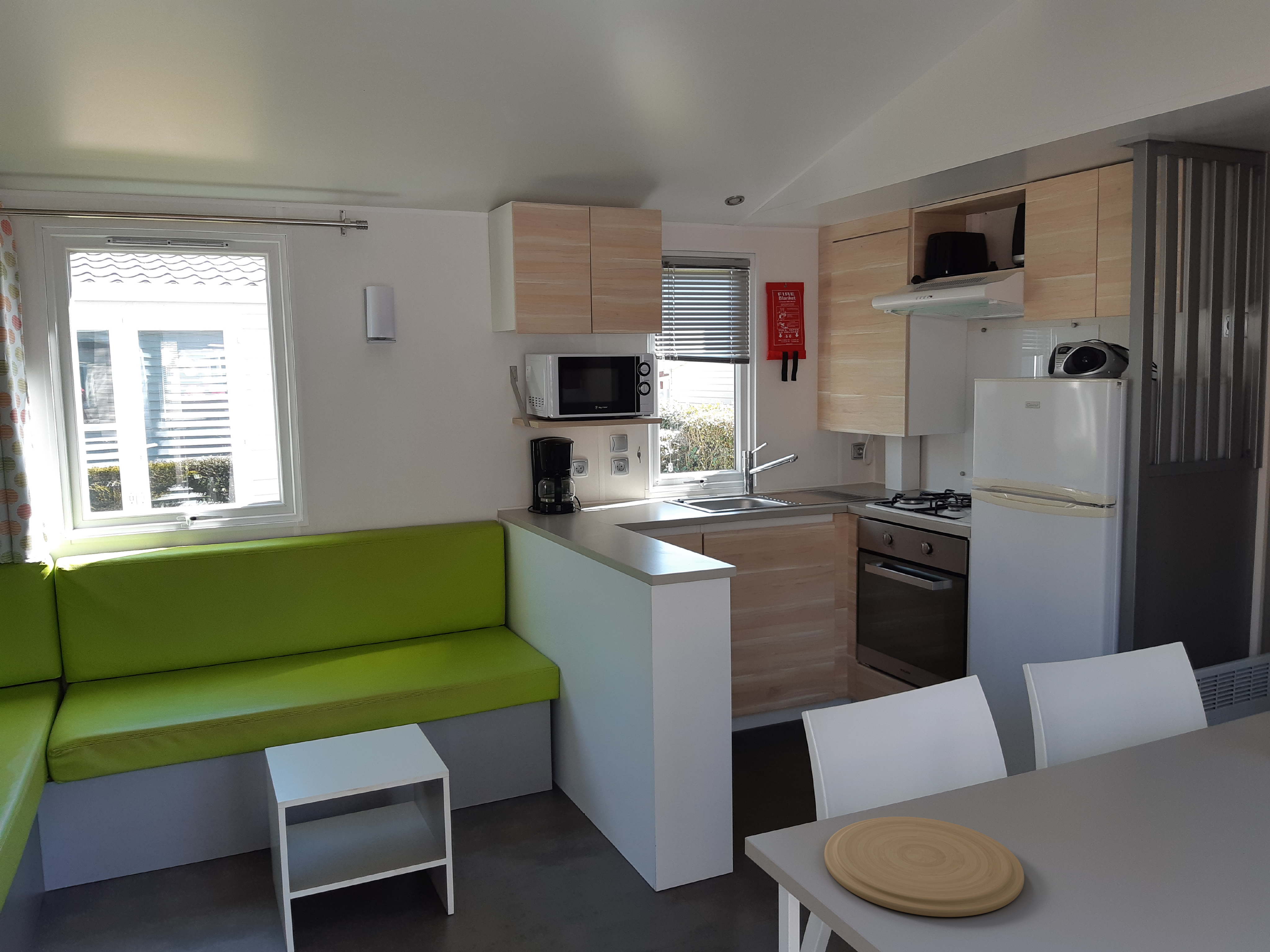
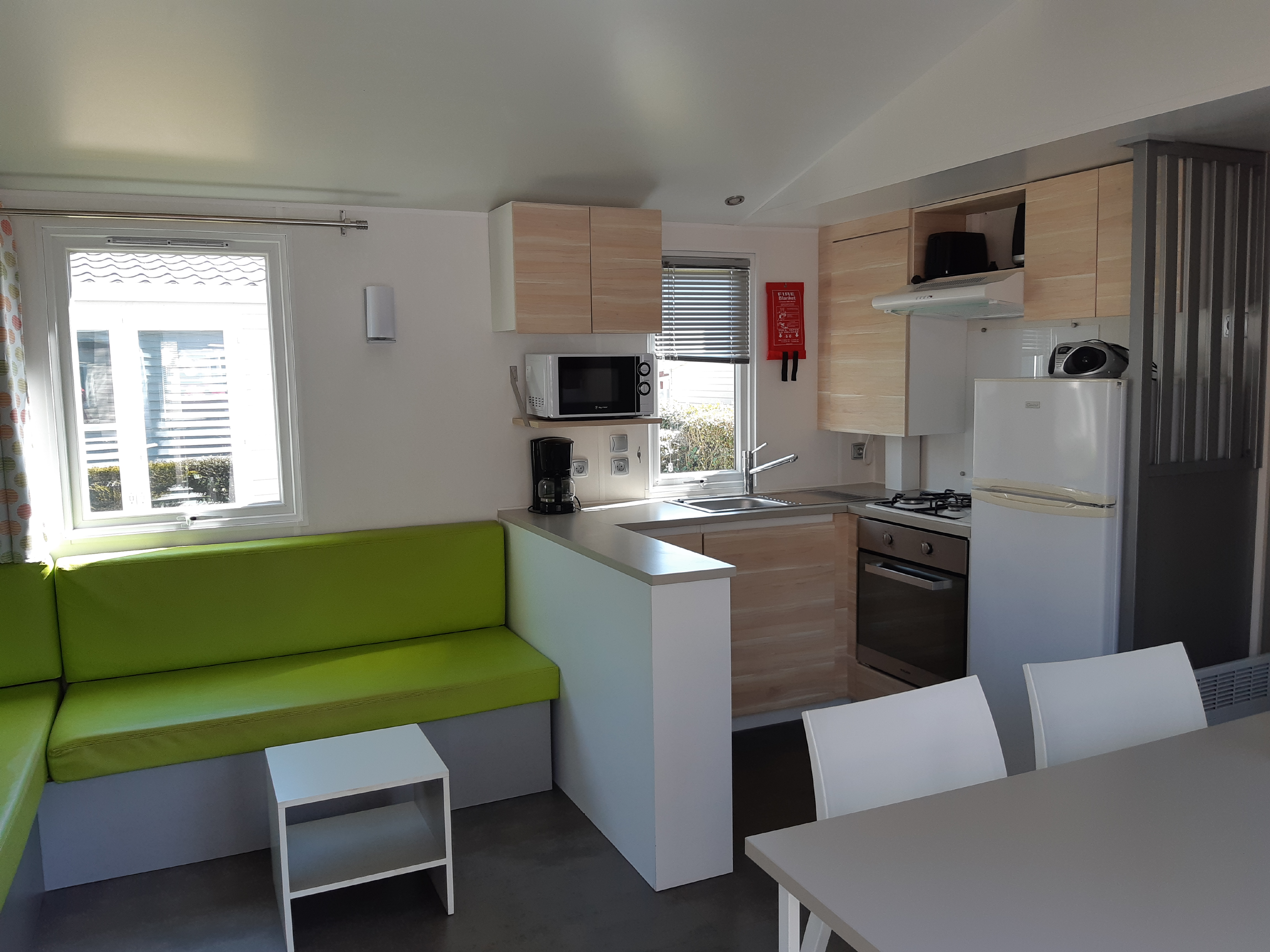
- plate (921, 860)
